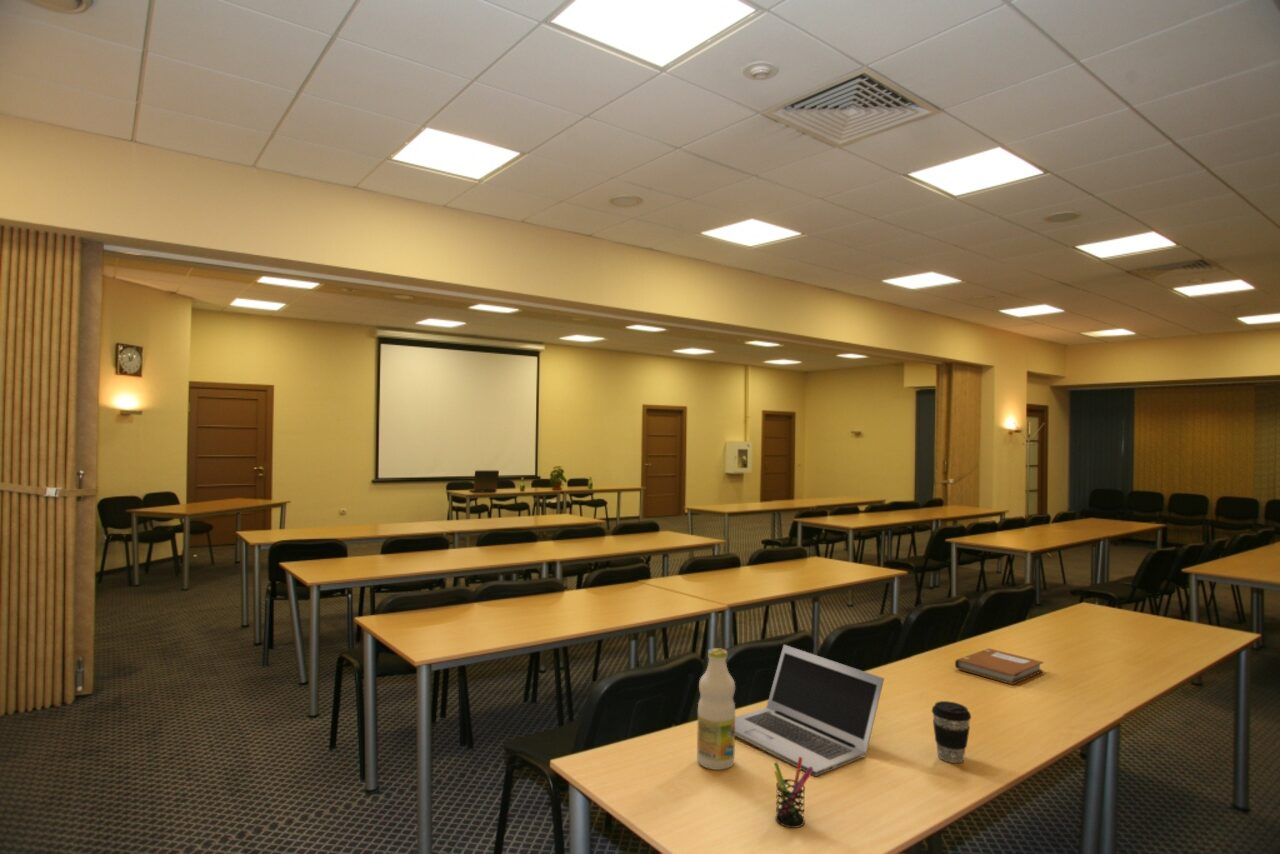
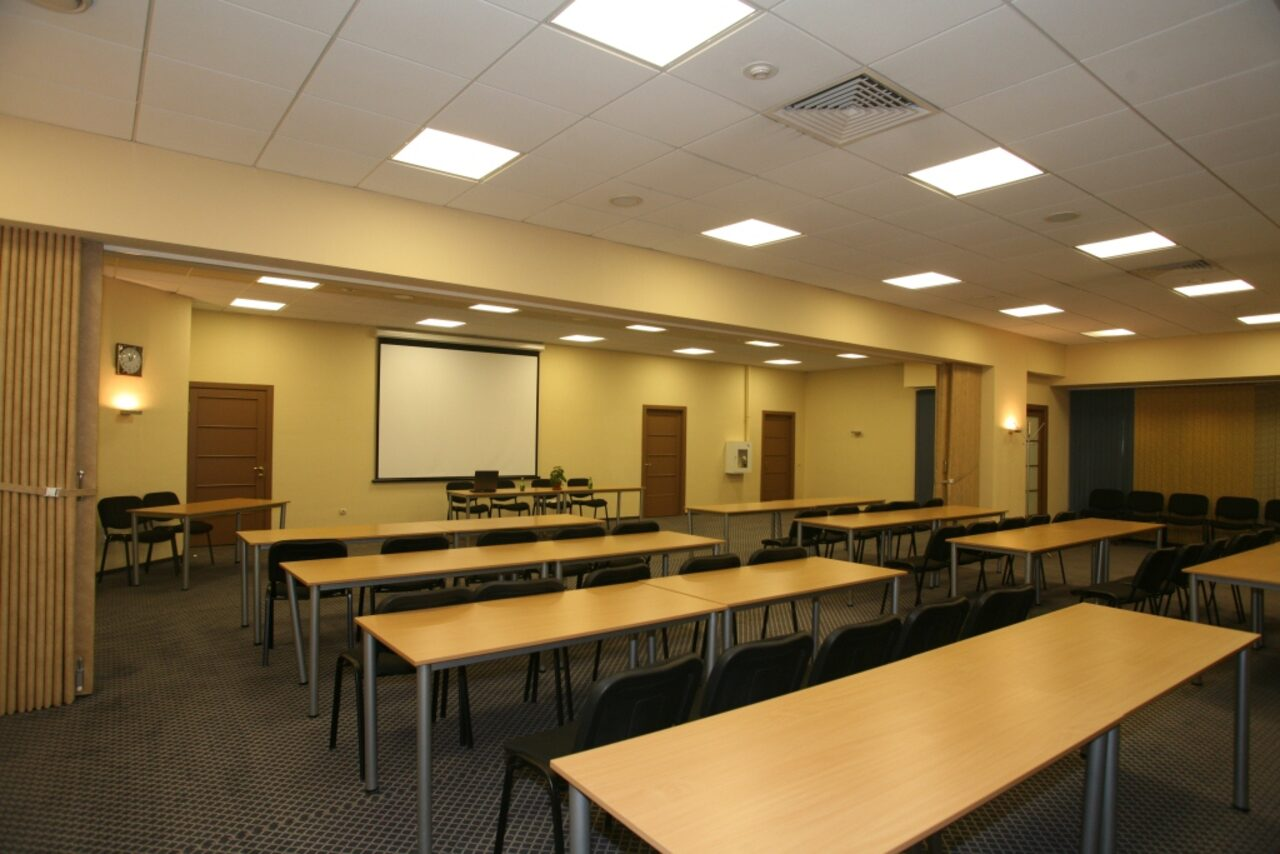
- bottle (716, 706)
- pen holder (789, 787)
- notebook (999, 664)
- coffee cup (950, 732)
- laptop (798, 703)
